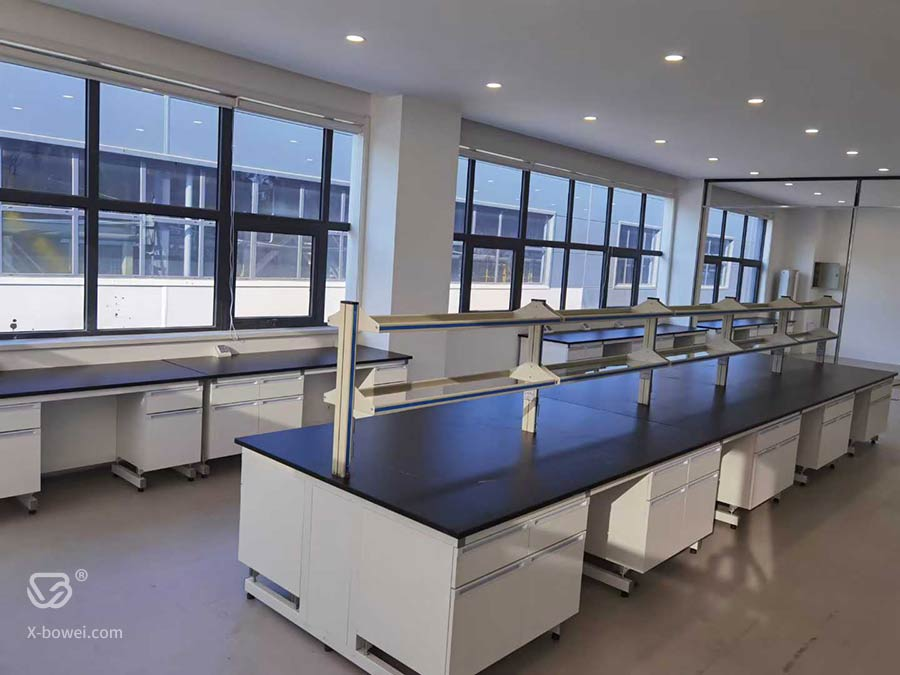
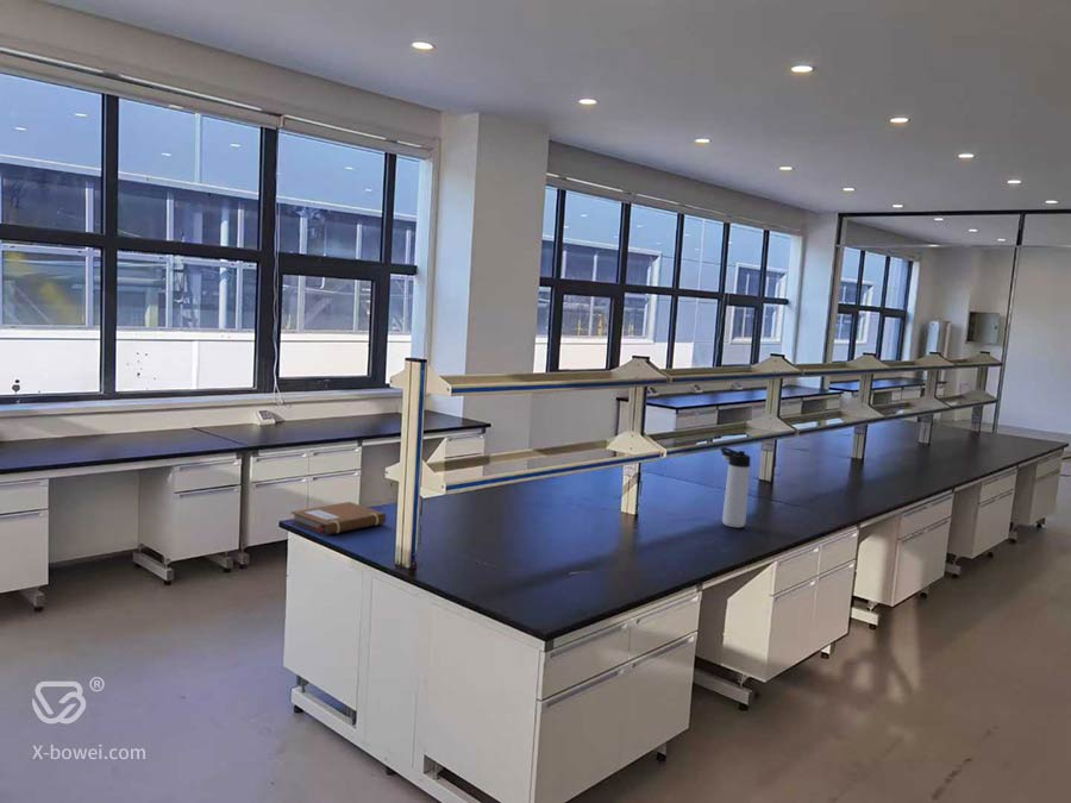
+ notebook (337, 517)
+ thermos bottle (732, 487)
